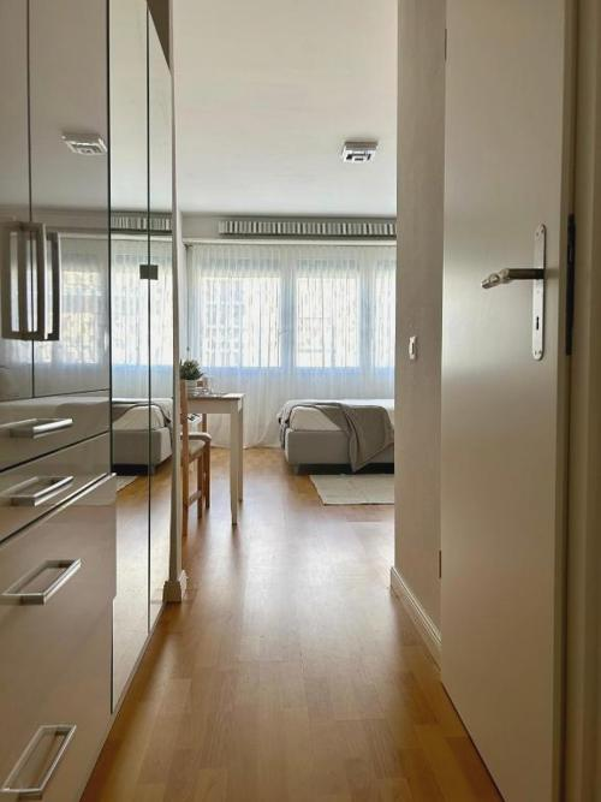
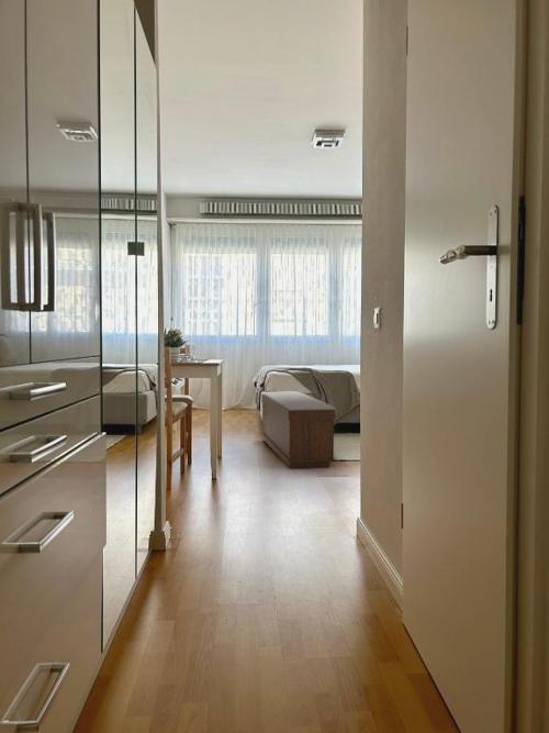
+ bench (294, 424)
